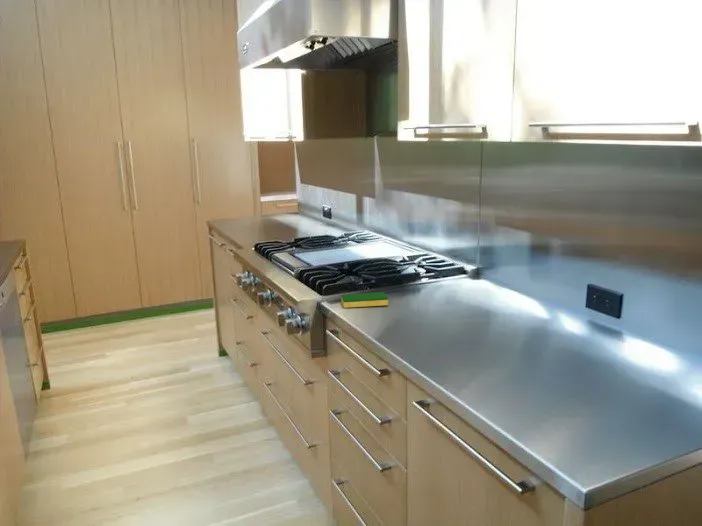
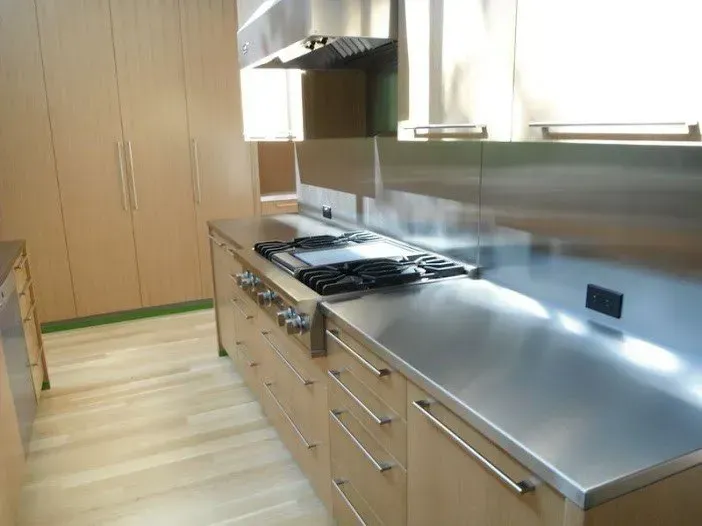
- dish sponge (364, 299)
